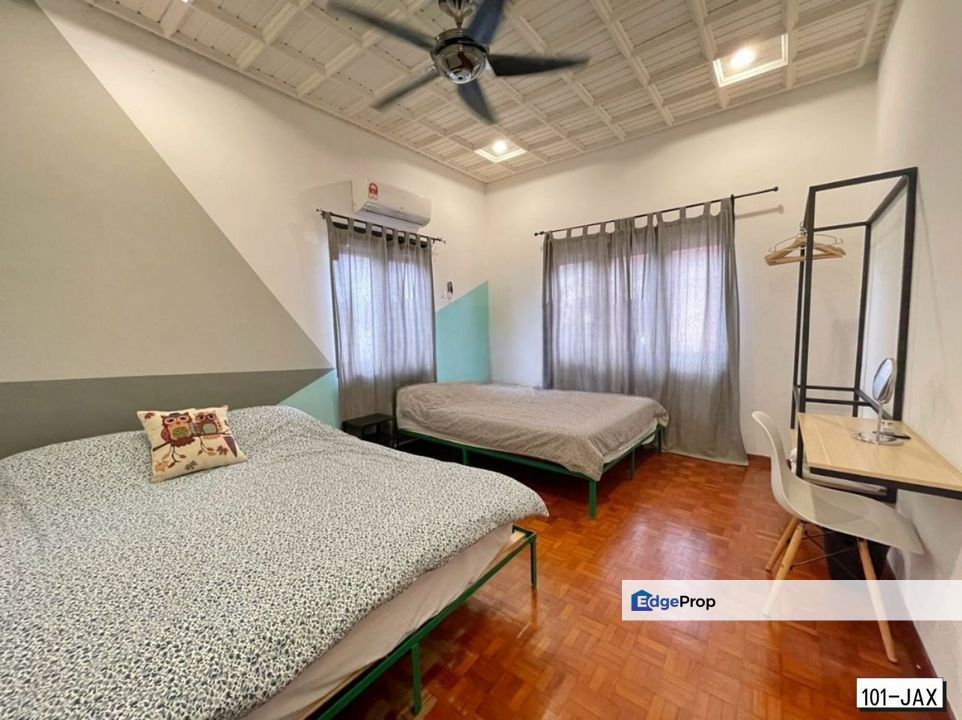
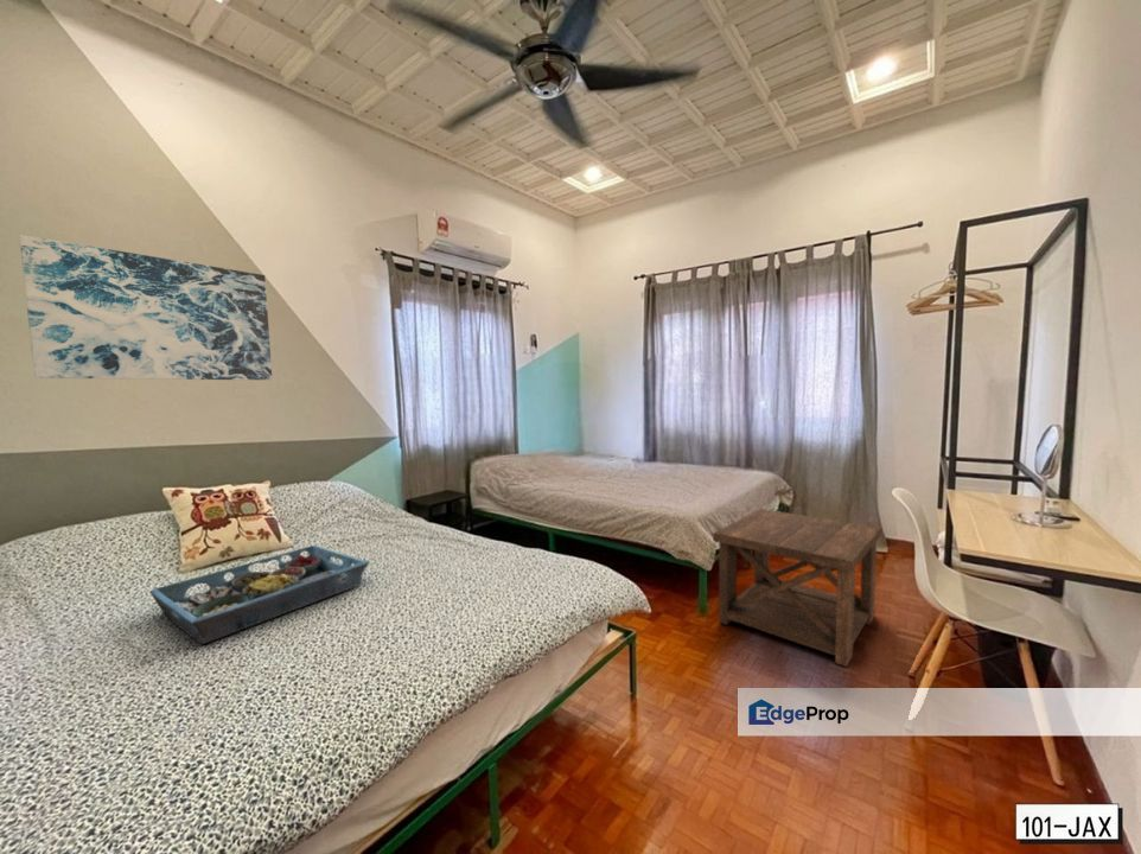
+ side table (797, 576)
+ serving tray (267, 585)
+ wall art (165, 319)
